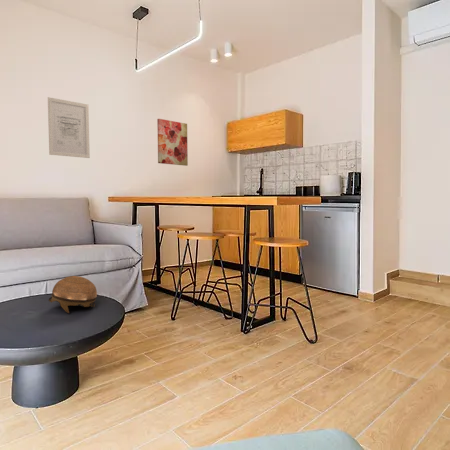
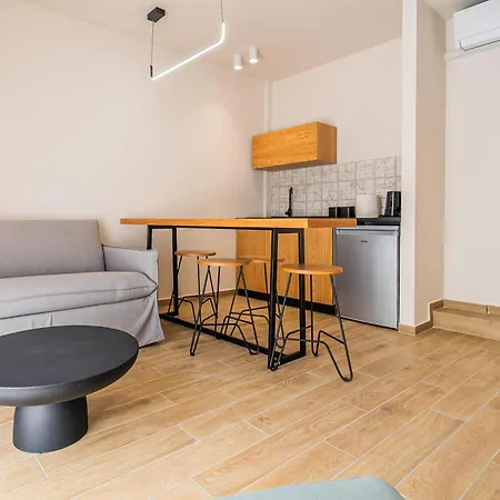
- wall art (172, 142)
- wall art (69, 128)
- decorative bowl (74, 291)
